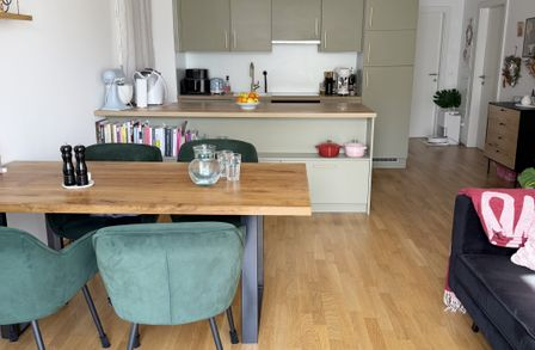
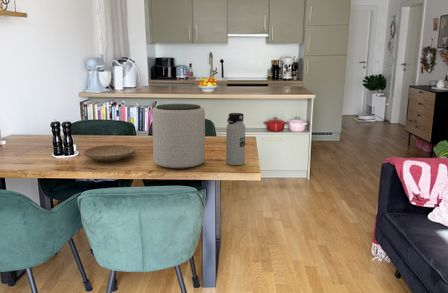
+ plant pot (179, 135)
+ plate (110, 154)
+ water bottle (235, 138)
